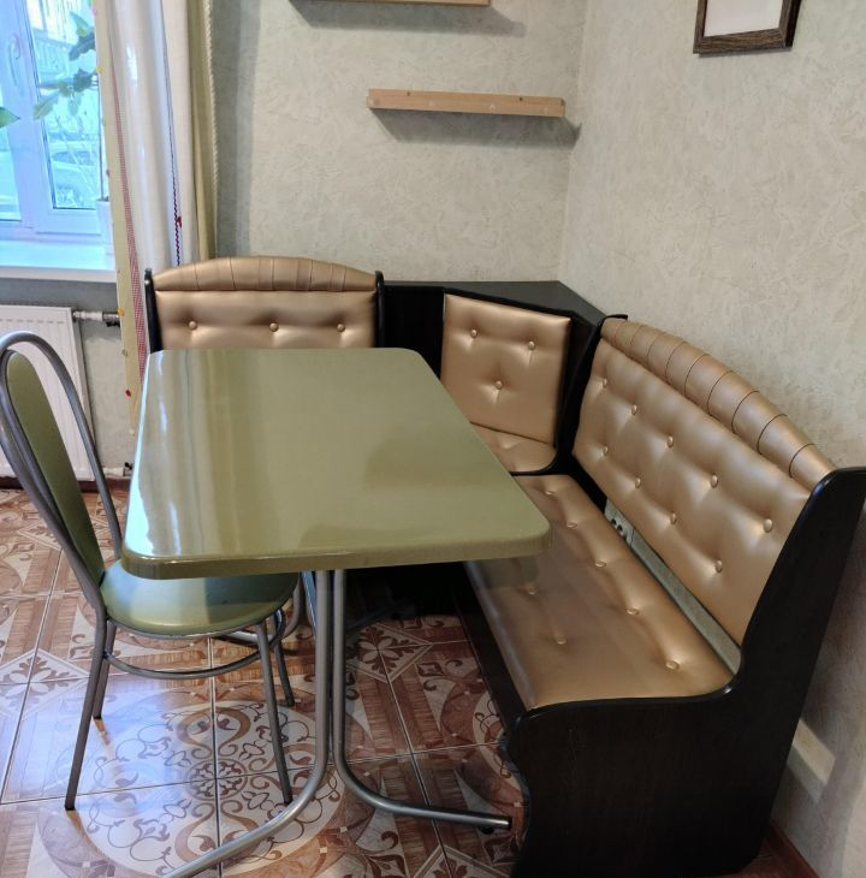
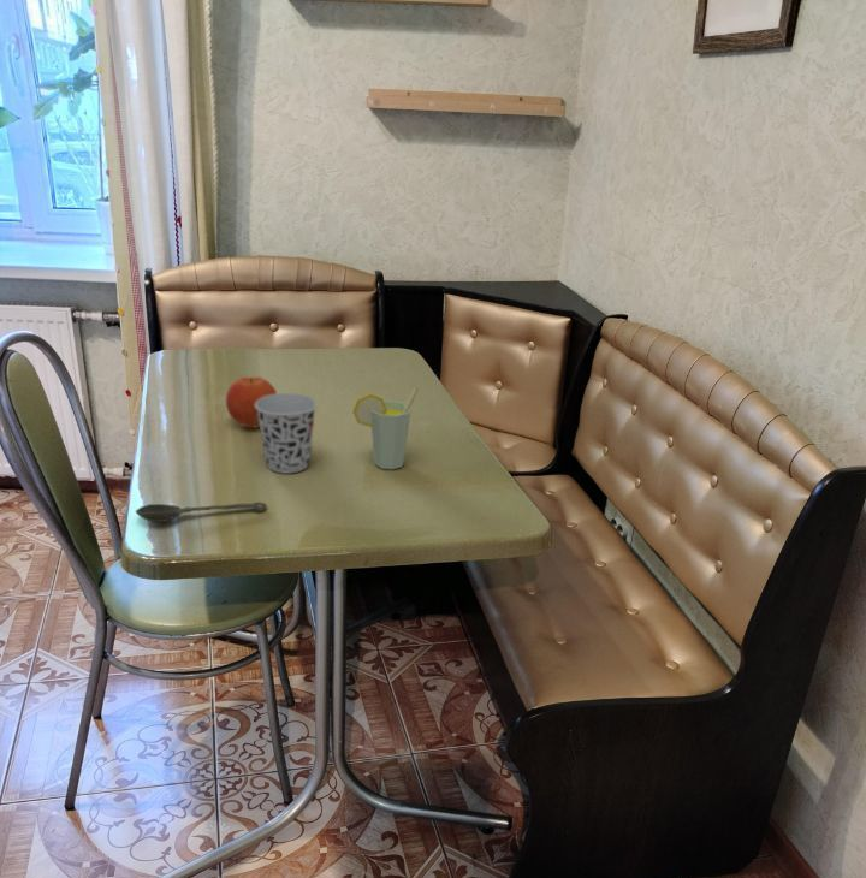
+ spoon (202, 506)
+ cup (385, 427)
+ cup (286, 434)
+ fruit (251, 401)
